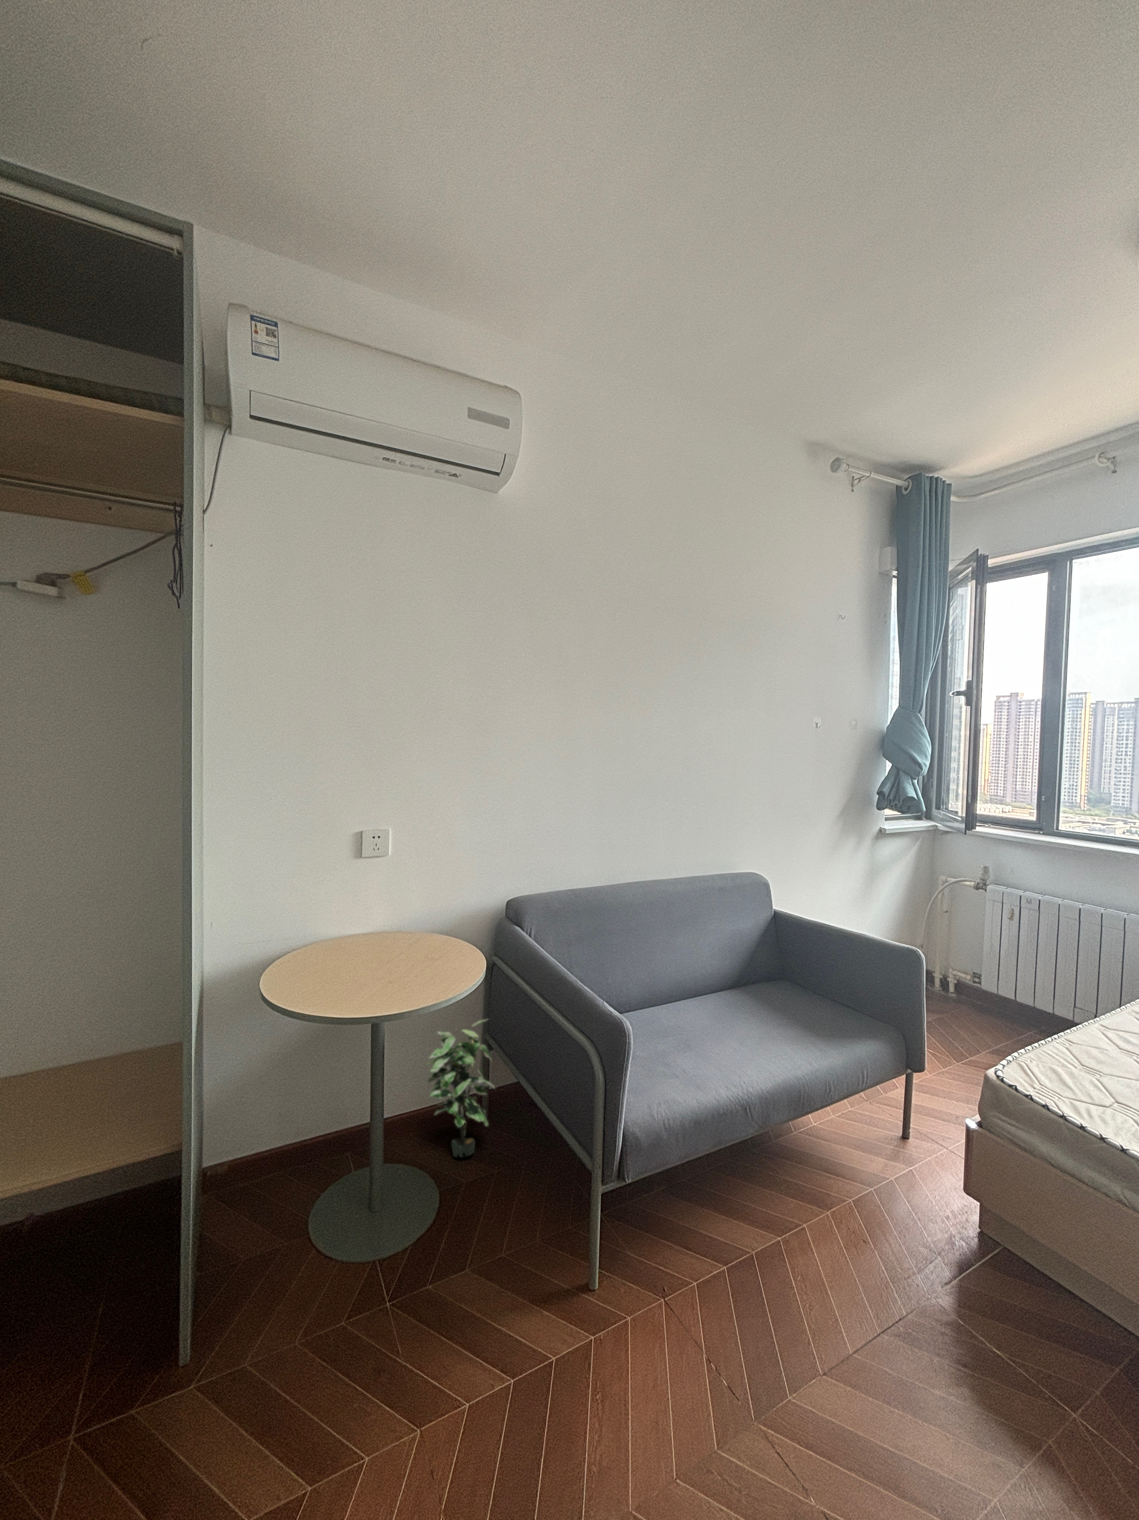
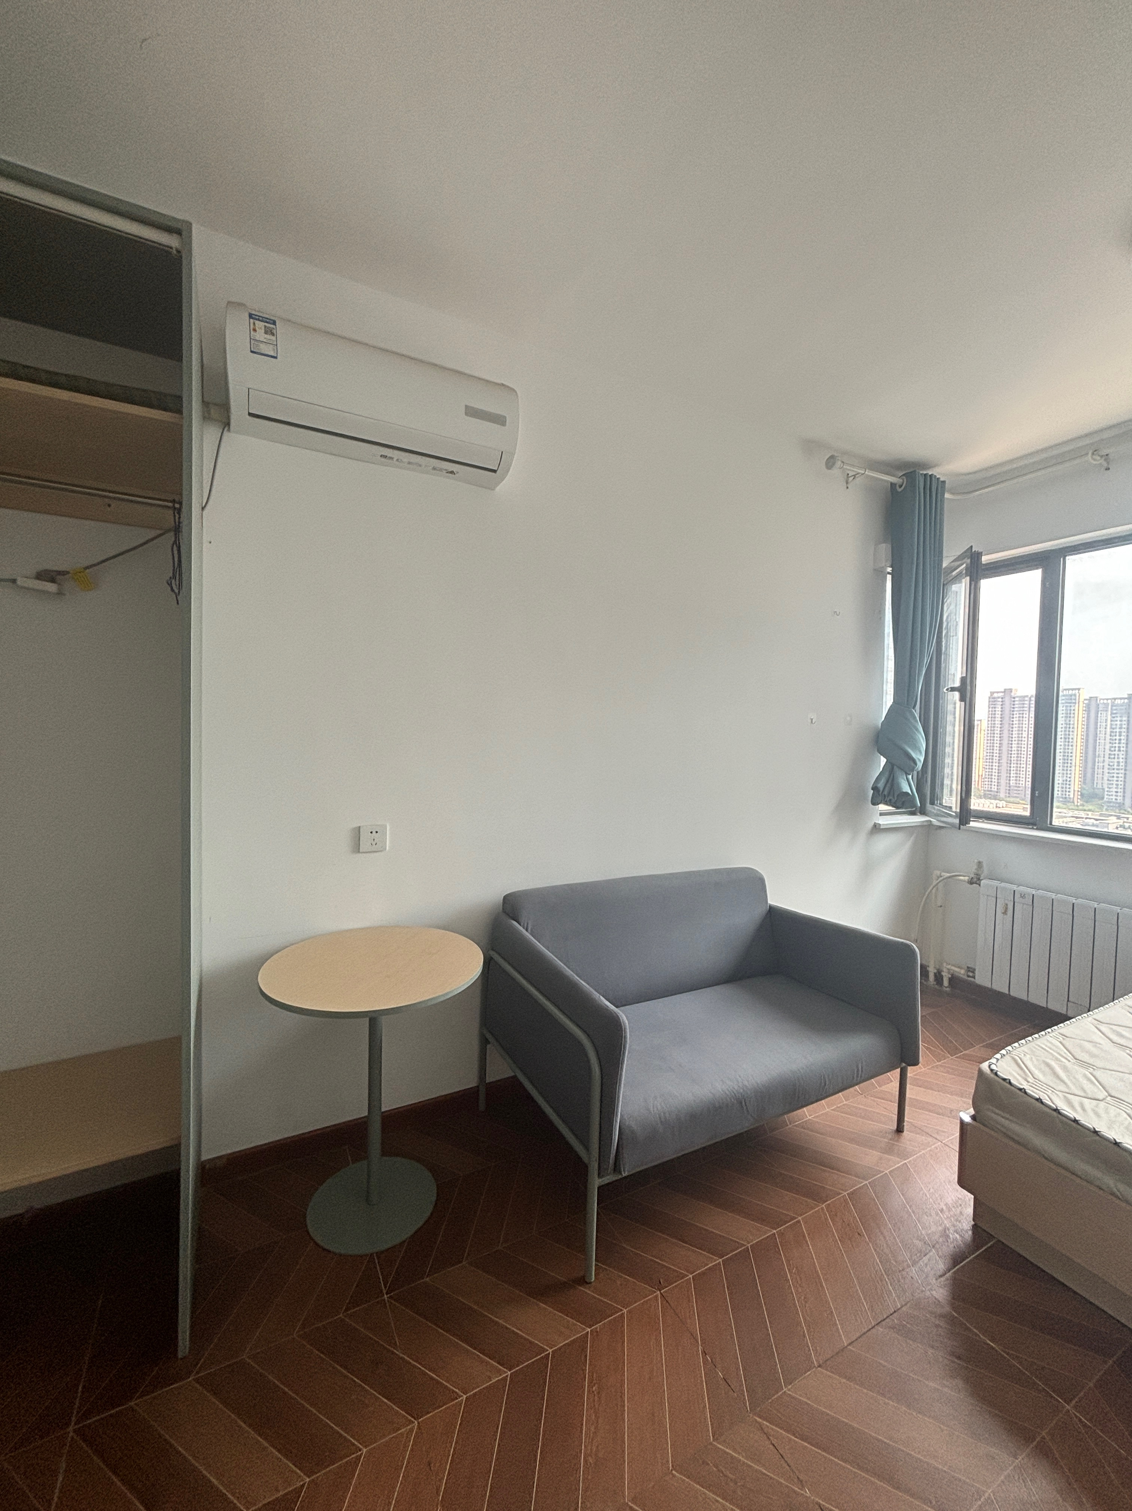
- potted plant (459, 1088)
